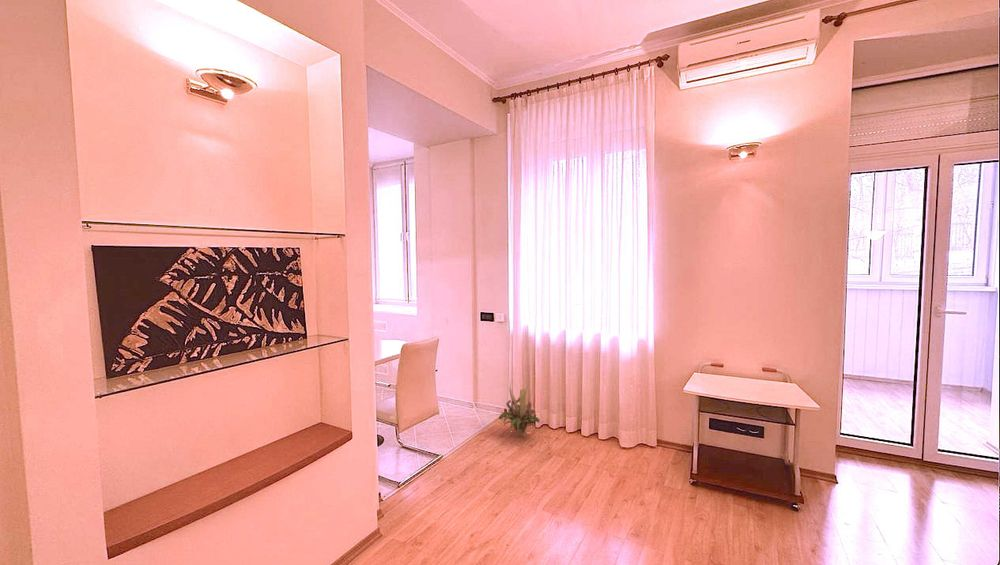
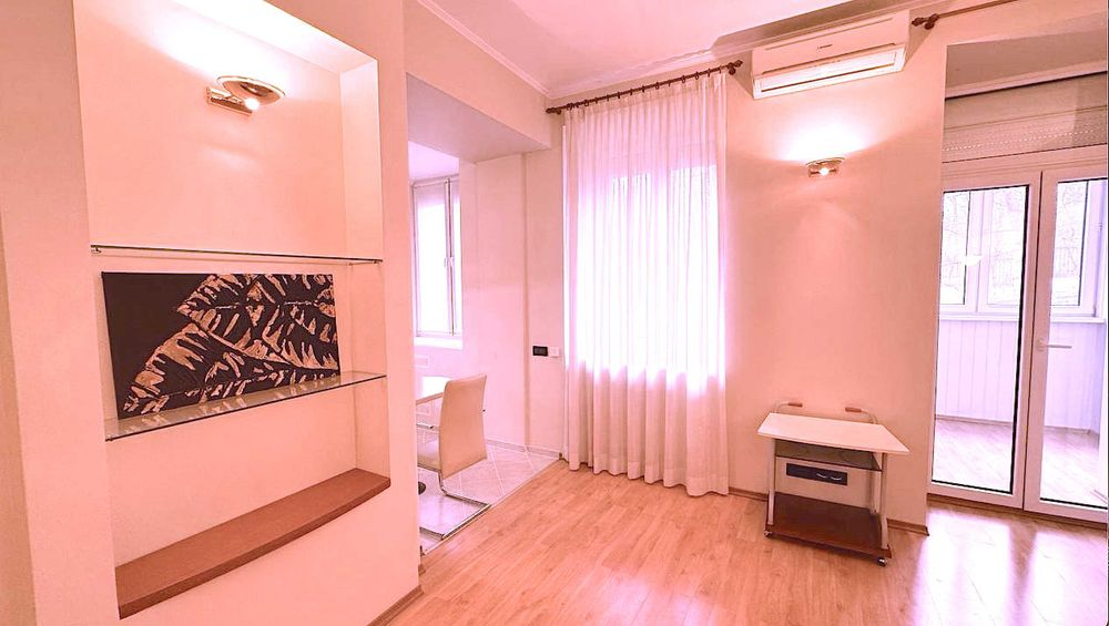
- decorative plant (520, 406)
